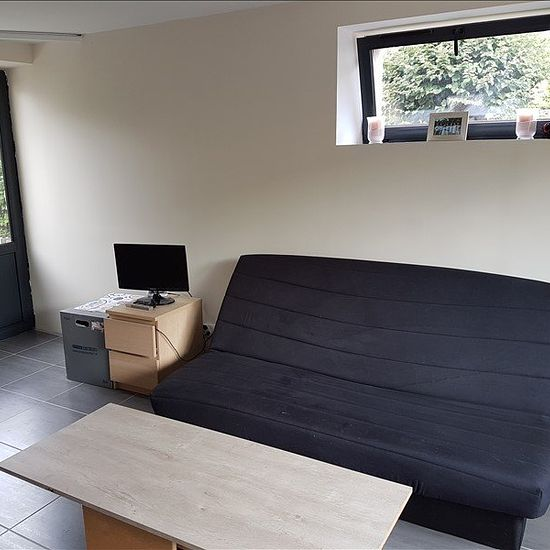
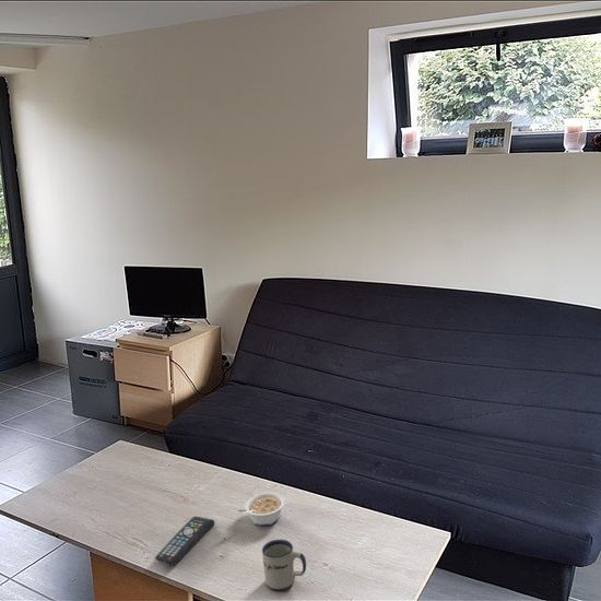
+ mug (284, 565)
+ legume (263, 509)
+ remote control (186, 538)
